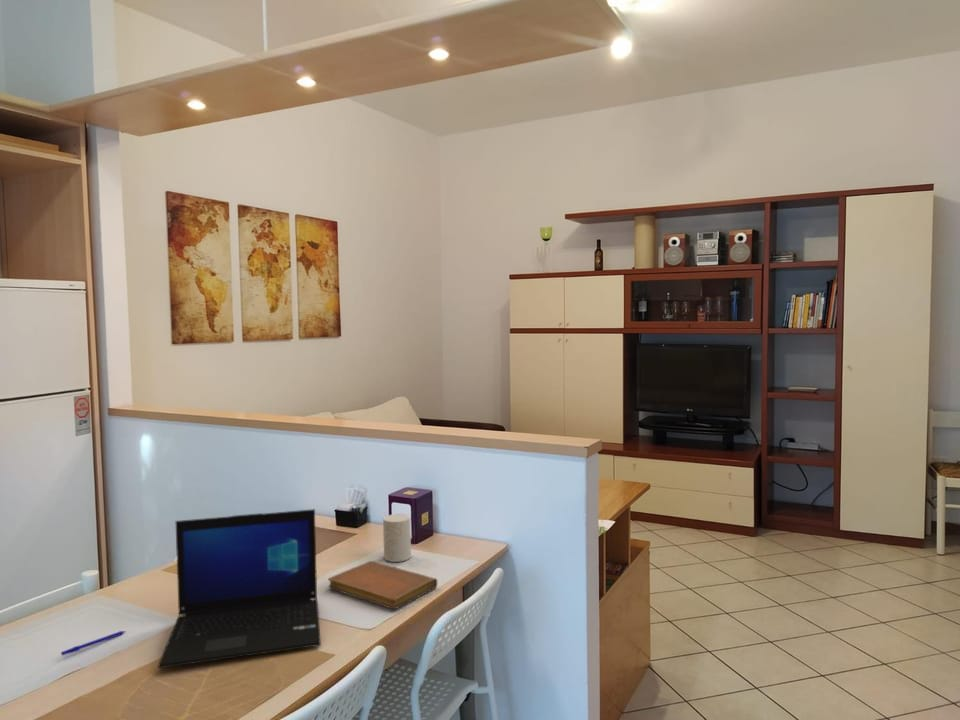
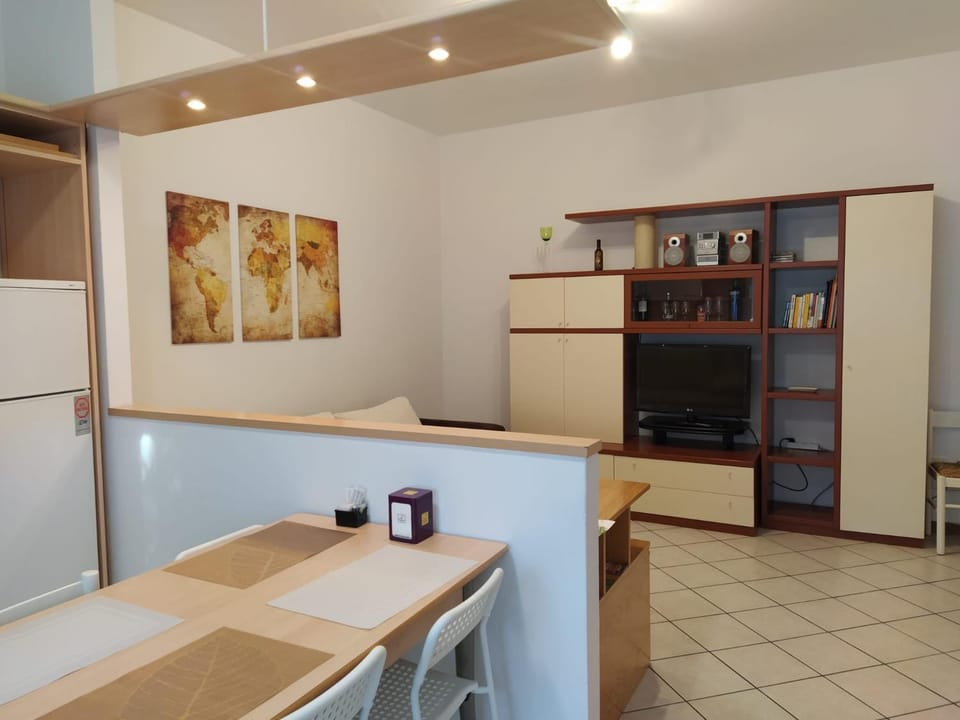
- notebook (382, 582)
- pen (95, 641)
- cup (397, 537)
- laptop (244, 580)
